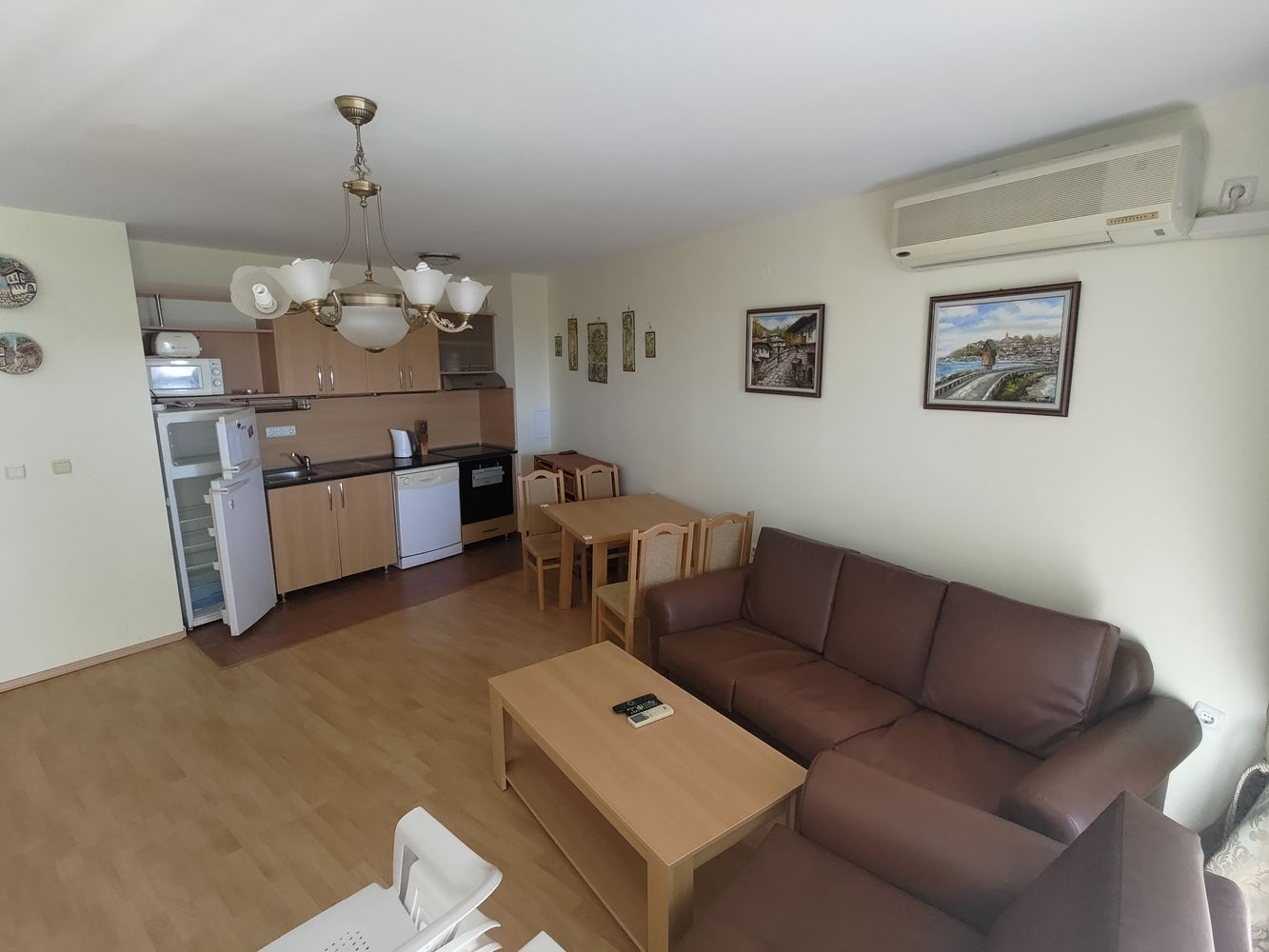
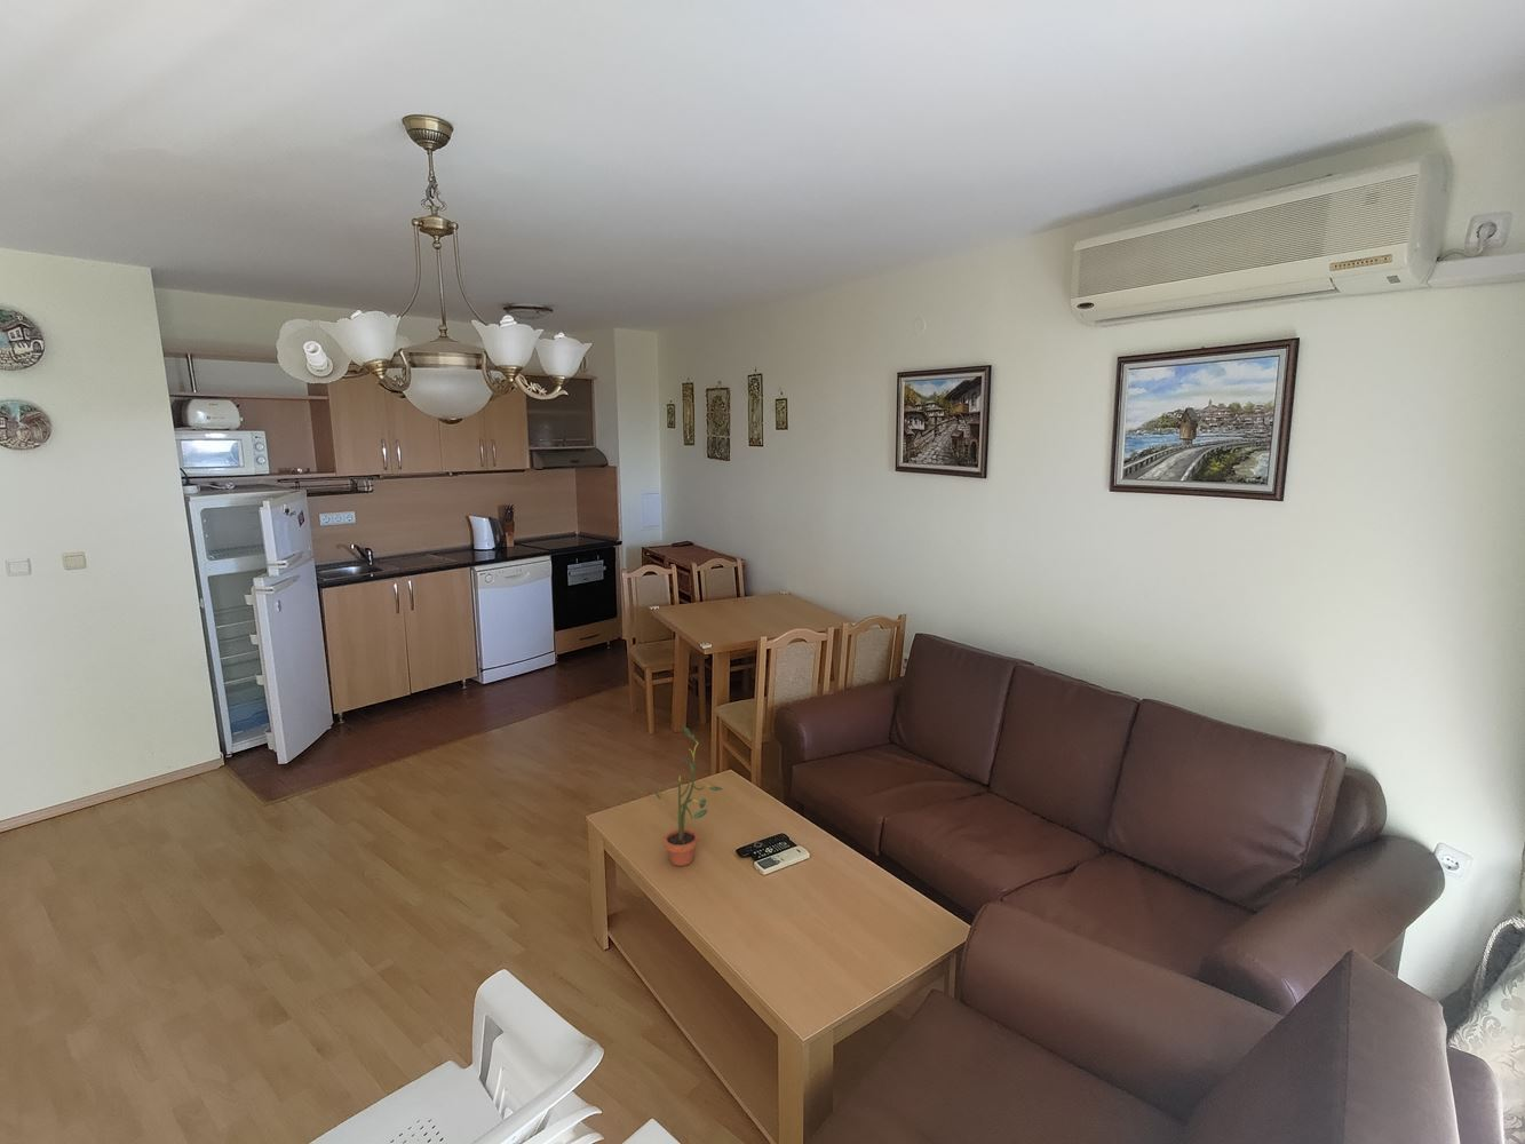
+ potted plant (685, 799)
